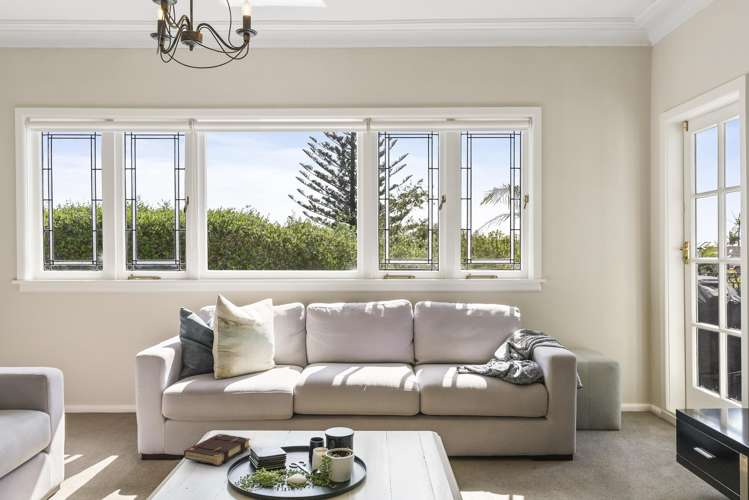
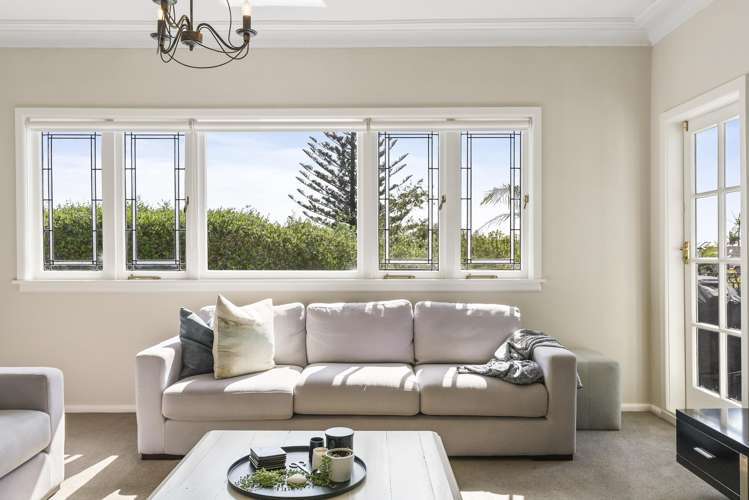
- book (218, 447)
